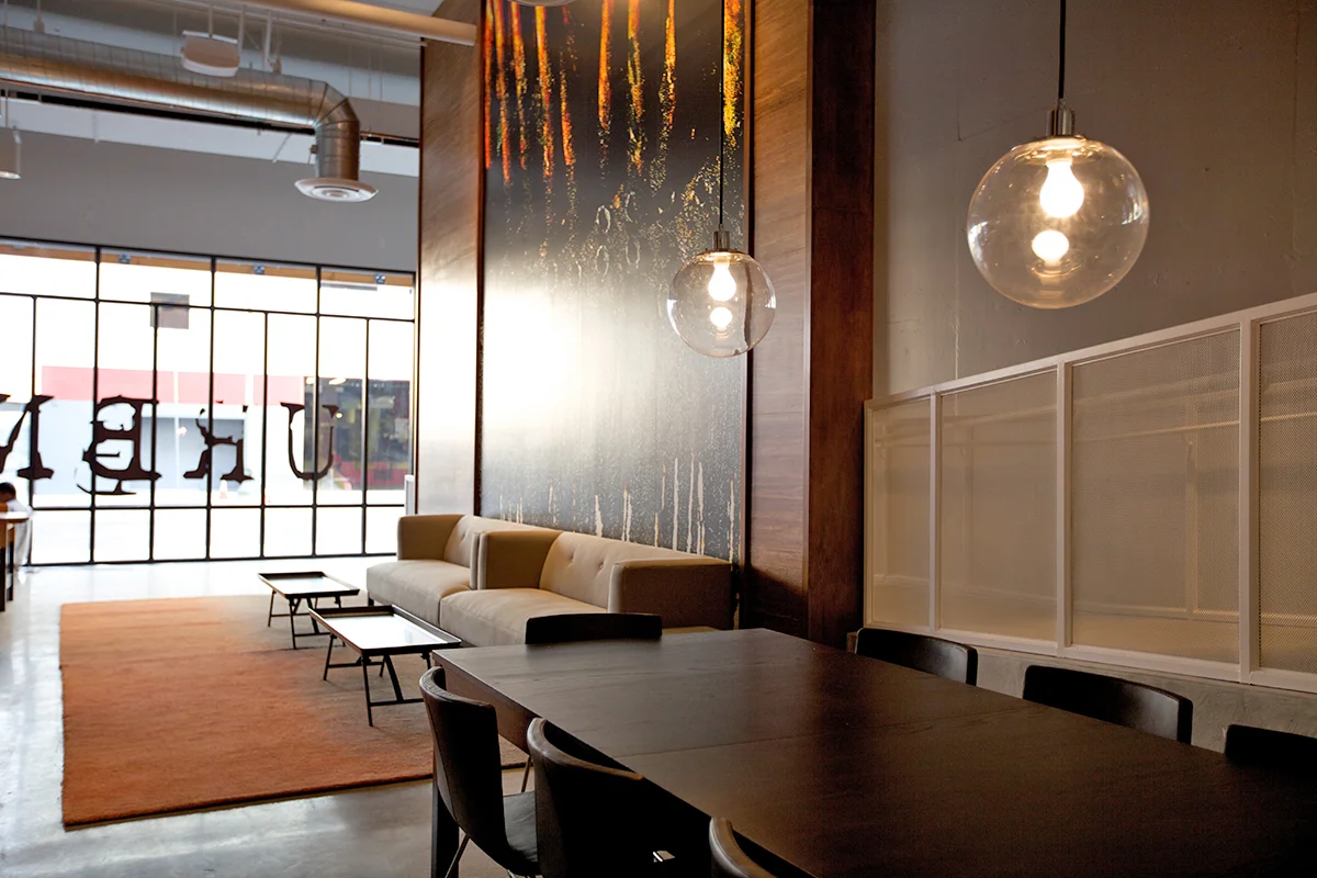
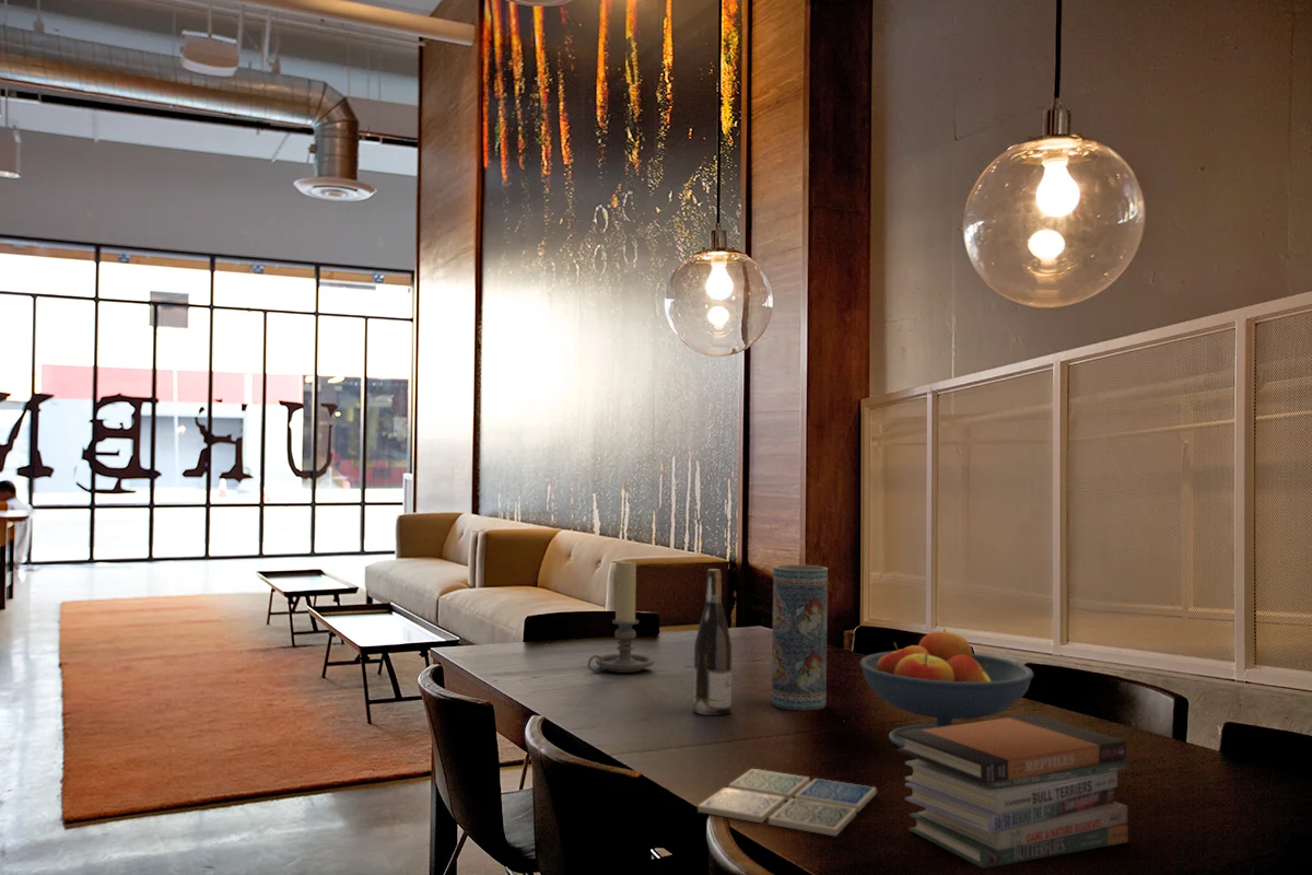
+ book stack (1012, 786)
+ wine bottle (713, 640)
+ vase (799, 635)
+ candle holder (620, 614)
+ drink coaster (789, 798)
+ fruit bowl (945, 690)
